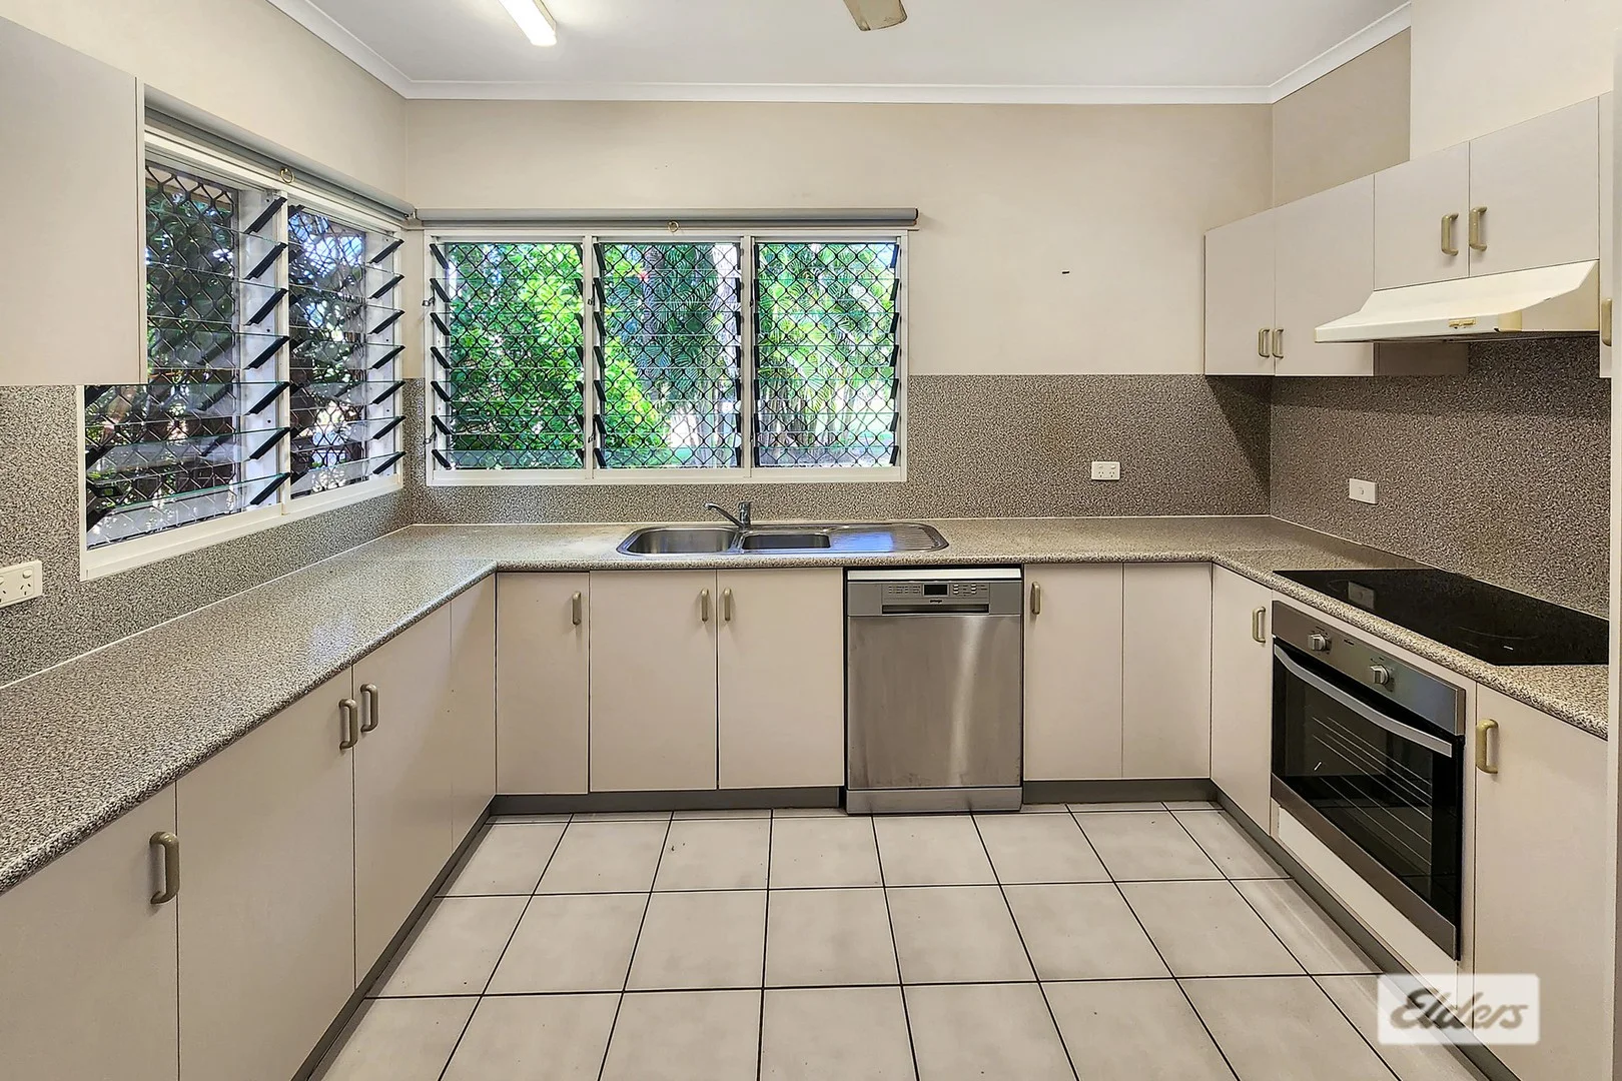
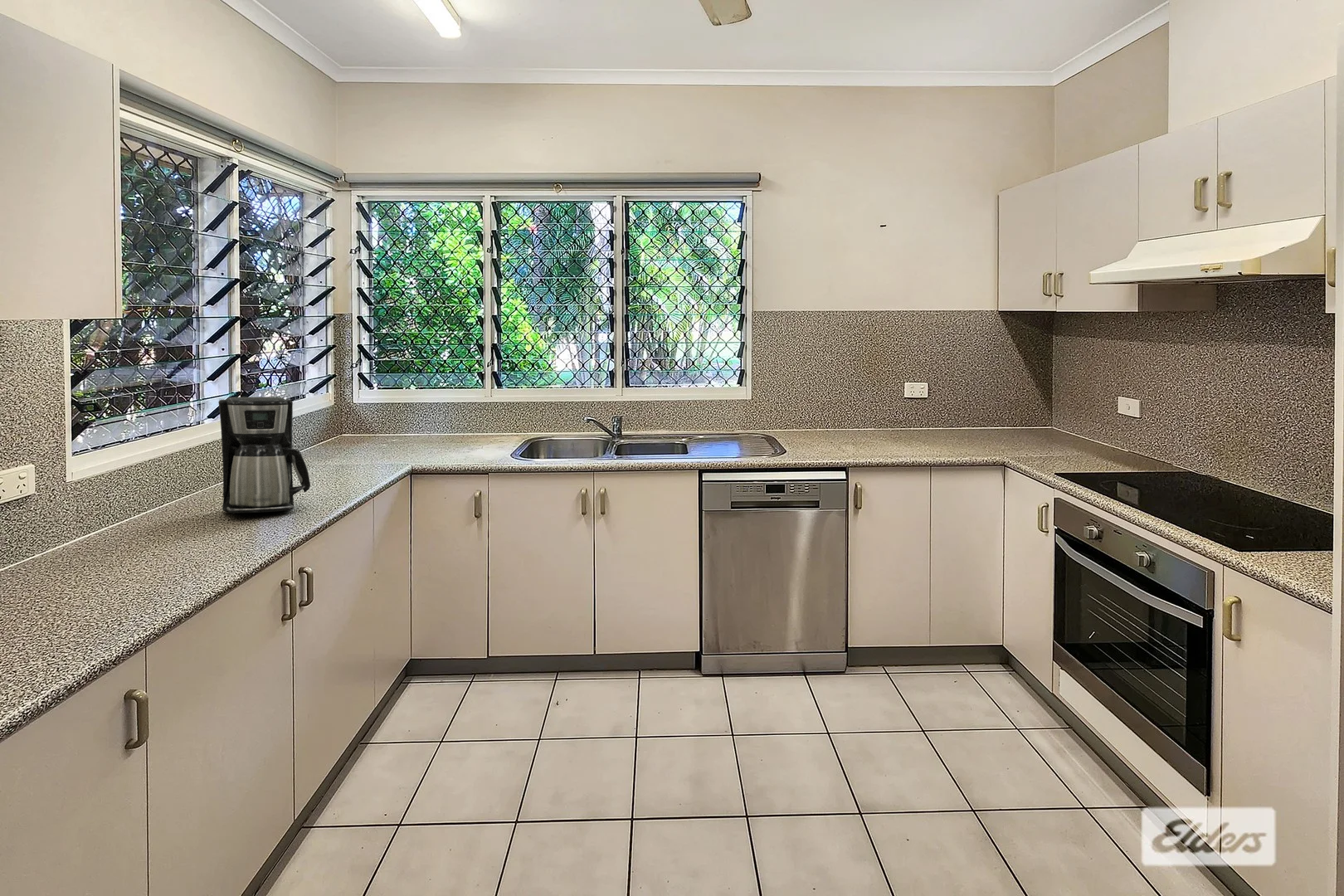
+ coffee maker (265, 452)
